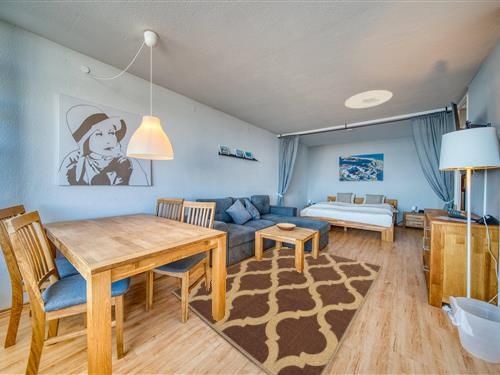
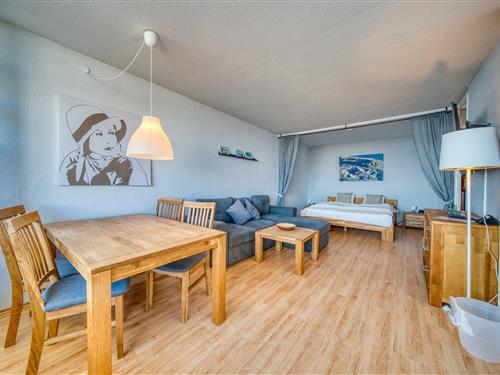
- ceiling light (367, 98)
- rug (291, 277)
